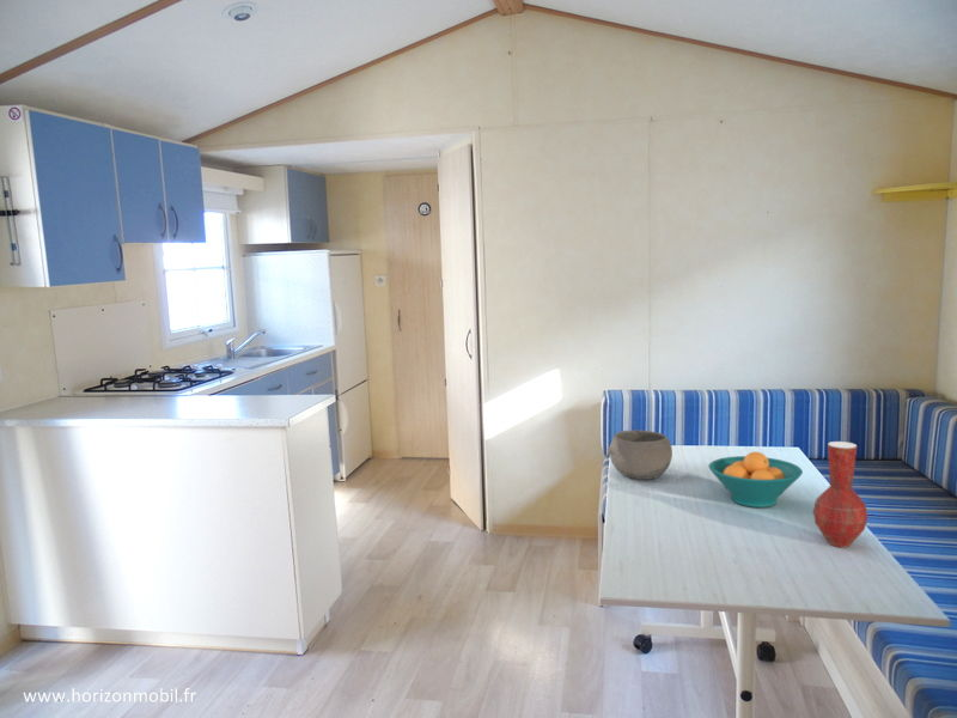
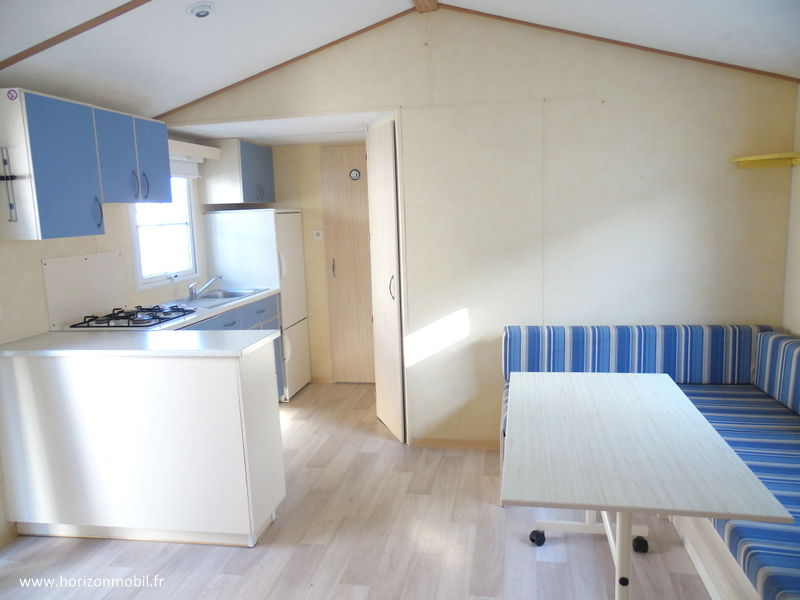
- fruit bowl (754, 476)
- bowl (640, 455)
- vase (840, 494)
